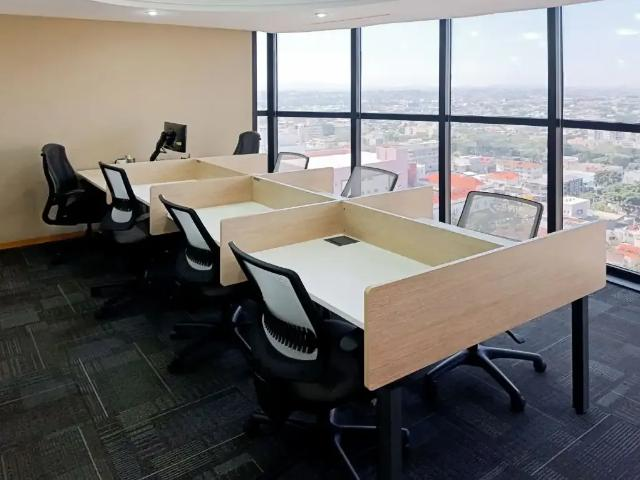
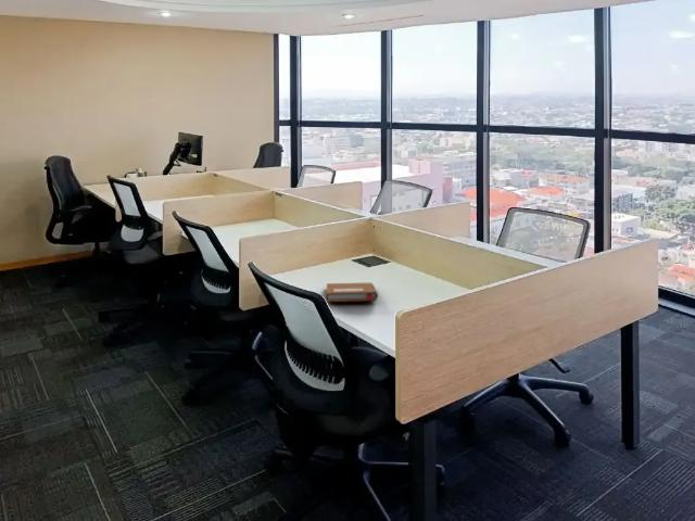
+ notebook (351, 291)
